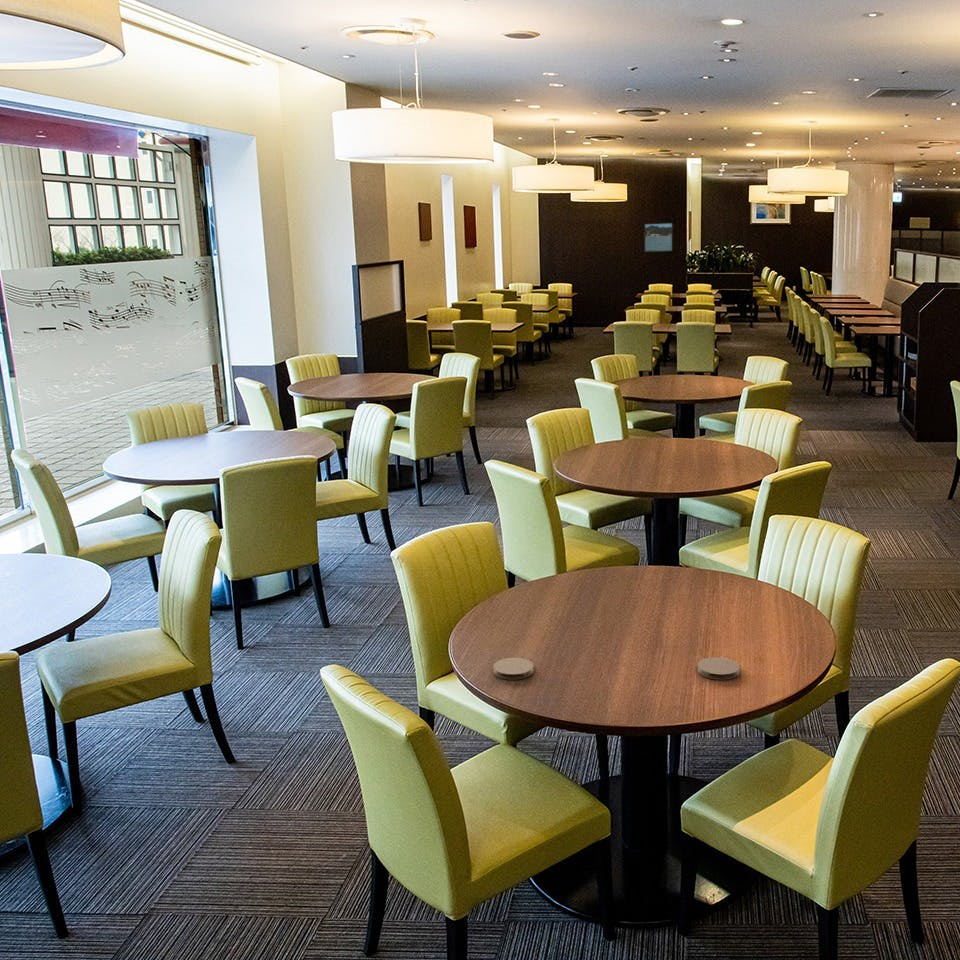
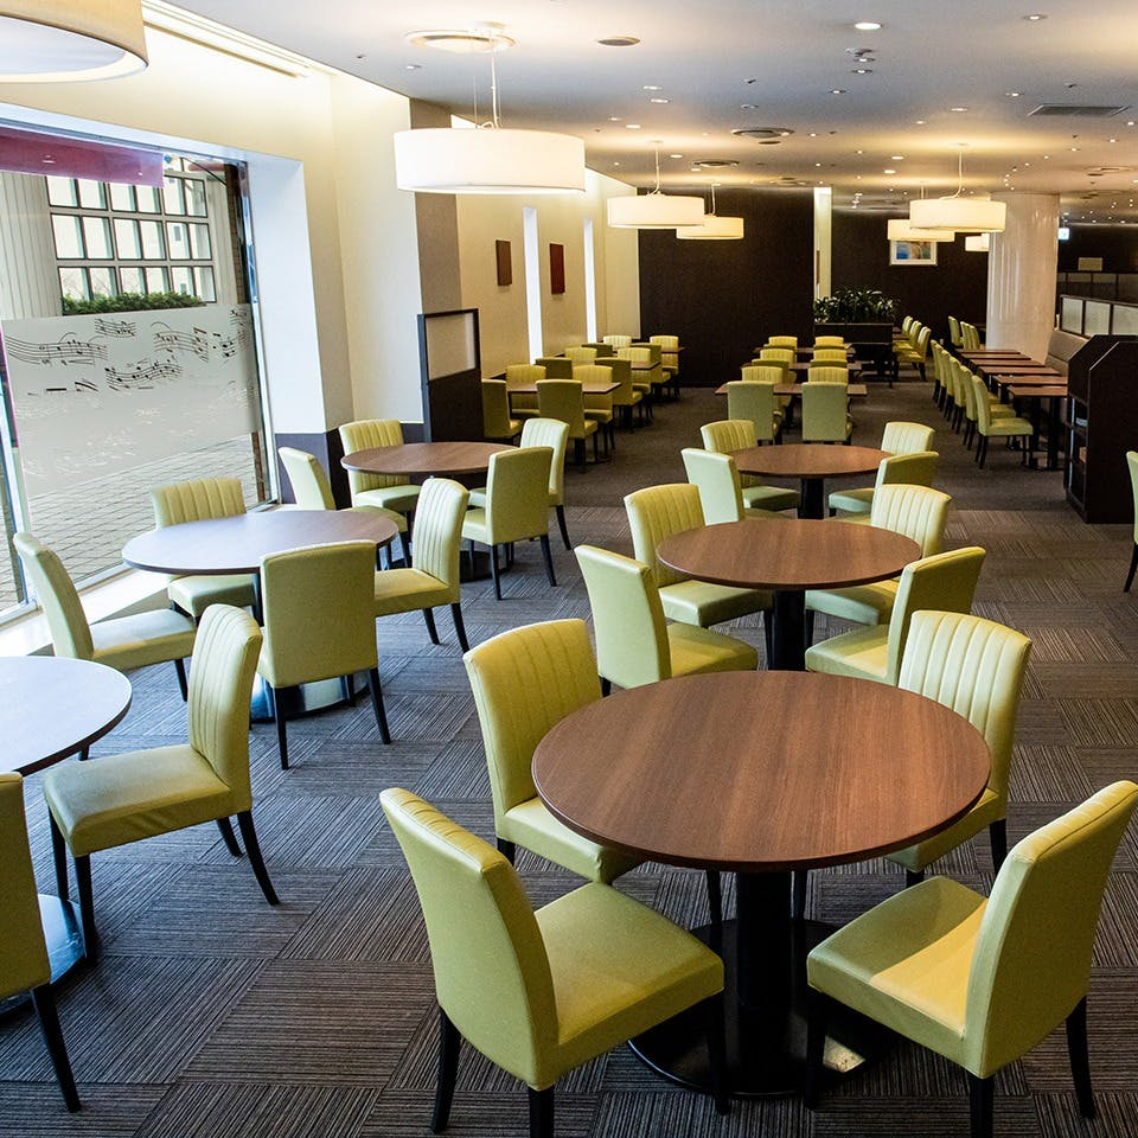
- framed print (658, 237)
- coaster (513, 668)
- coaster (718, 668)
